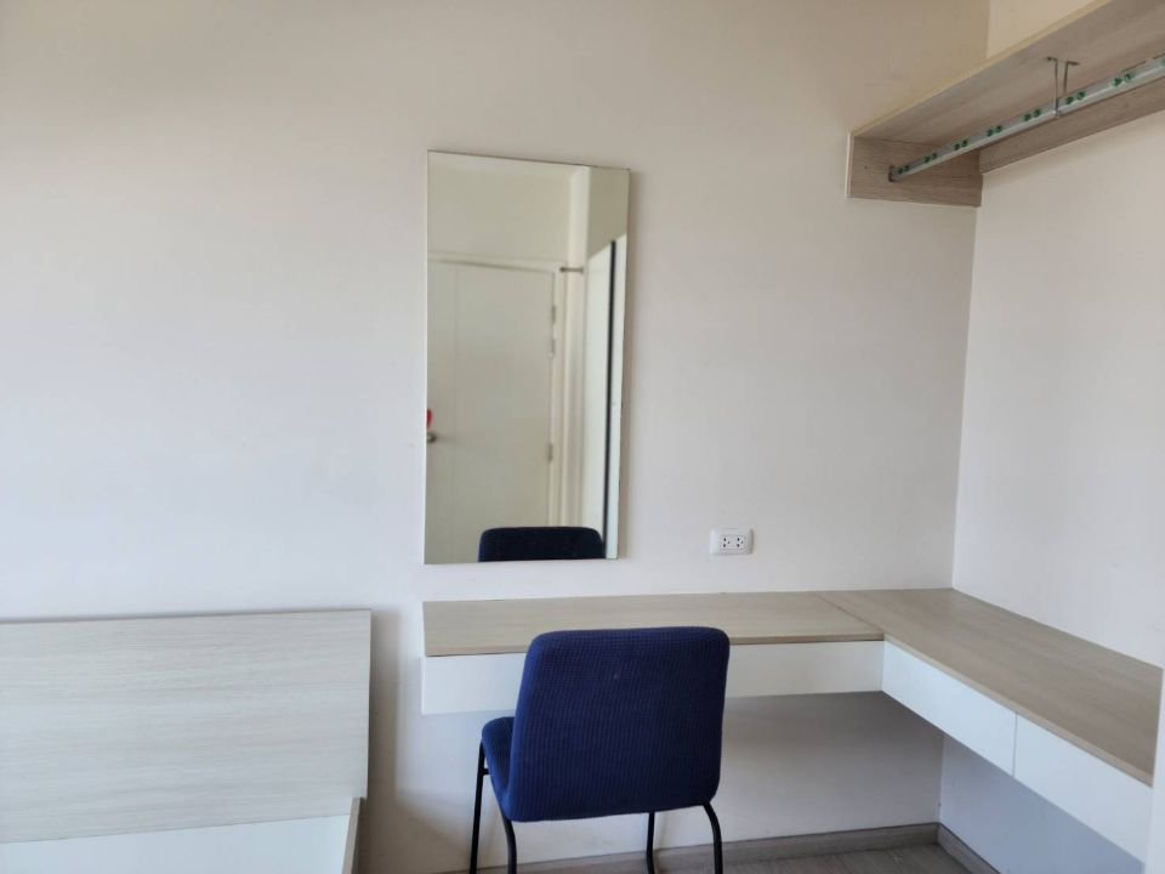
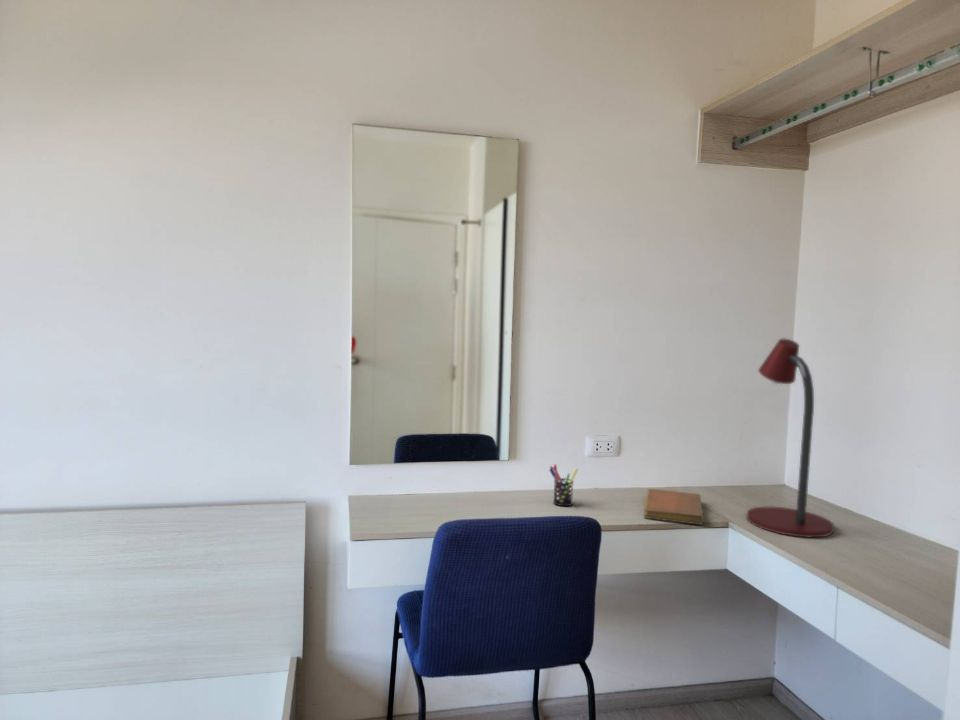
+ desk lamp (802, 431)
+ pen holder (563, 484)
+ notebook (673, 505)
